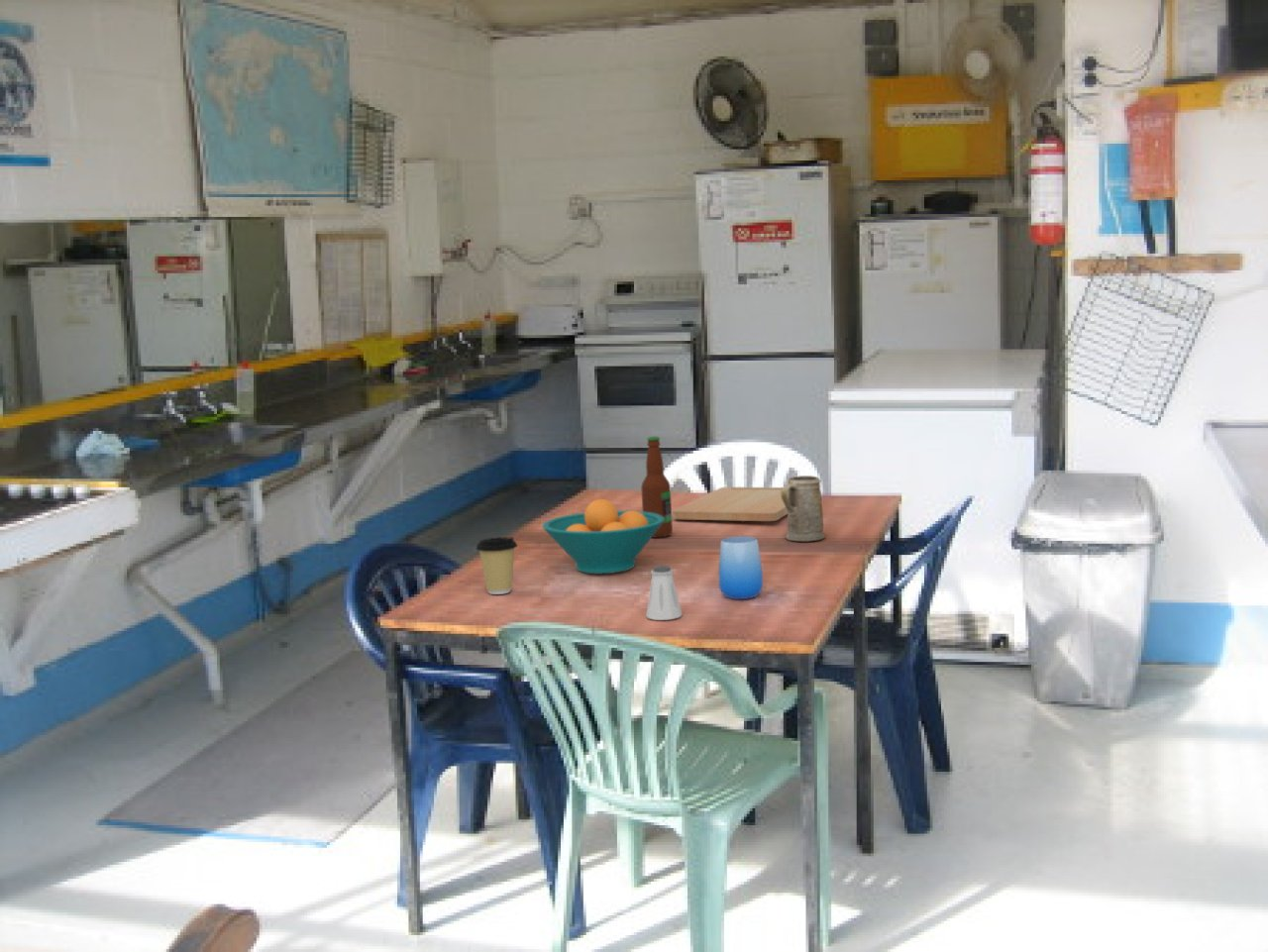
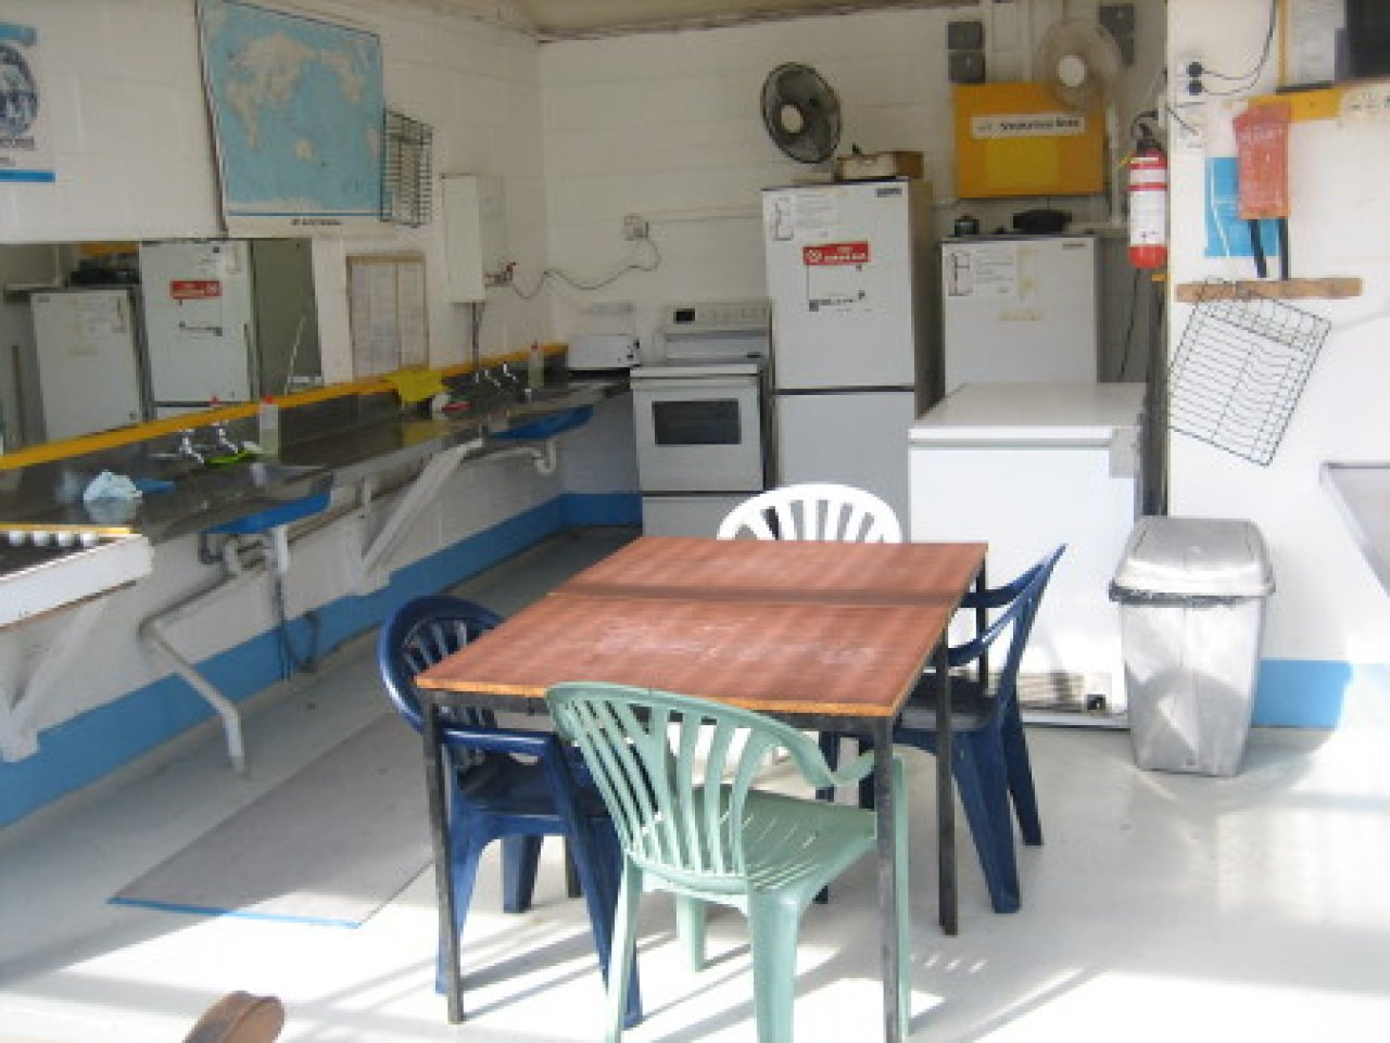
- saltshaker (663, 591)
- cutting board (747, 502)
- fruit bowl (603, 534)
- mug (803, 508)
- coffee cup (497, 565)
- bottle (656, 485)
- cup (740, 567)
